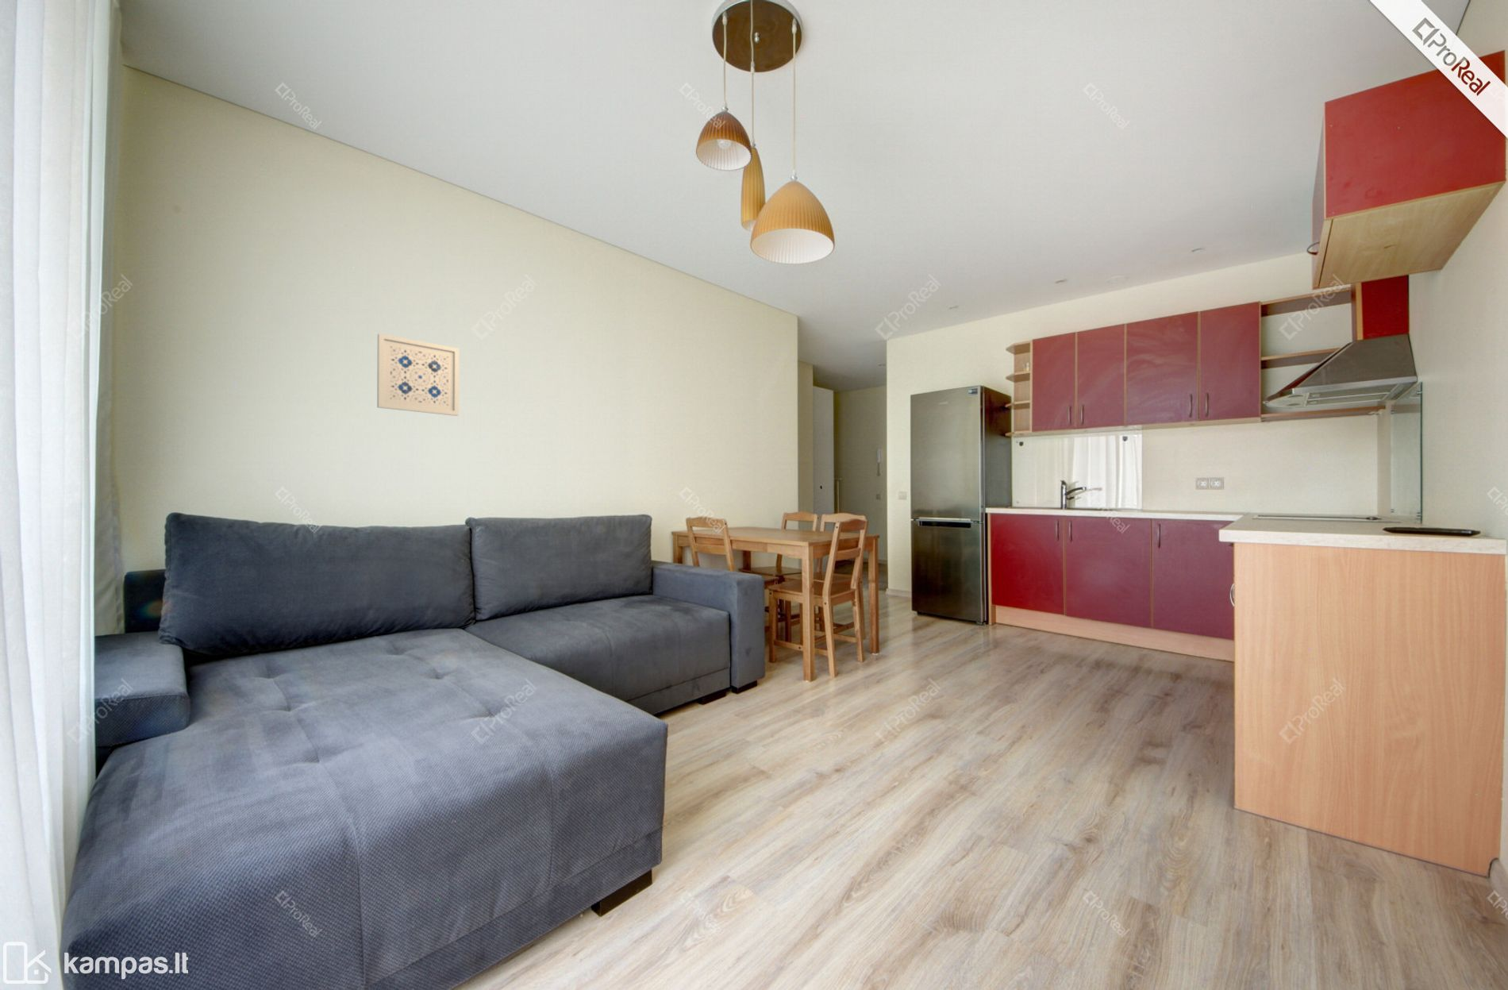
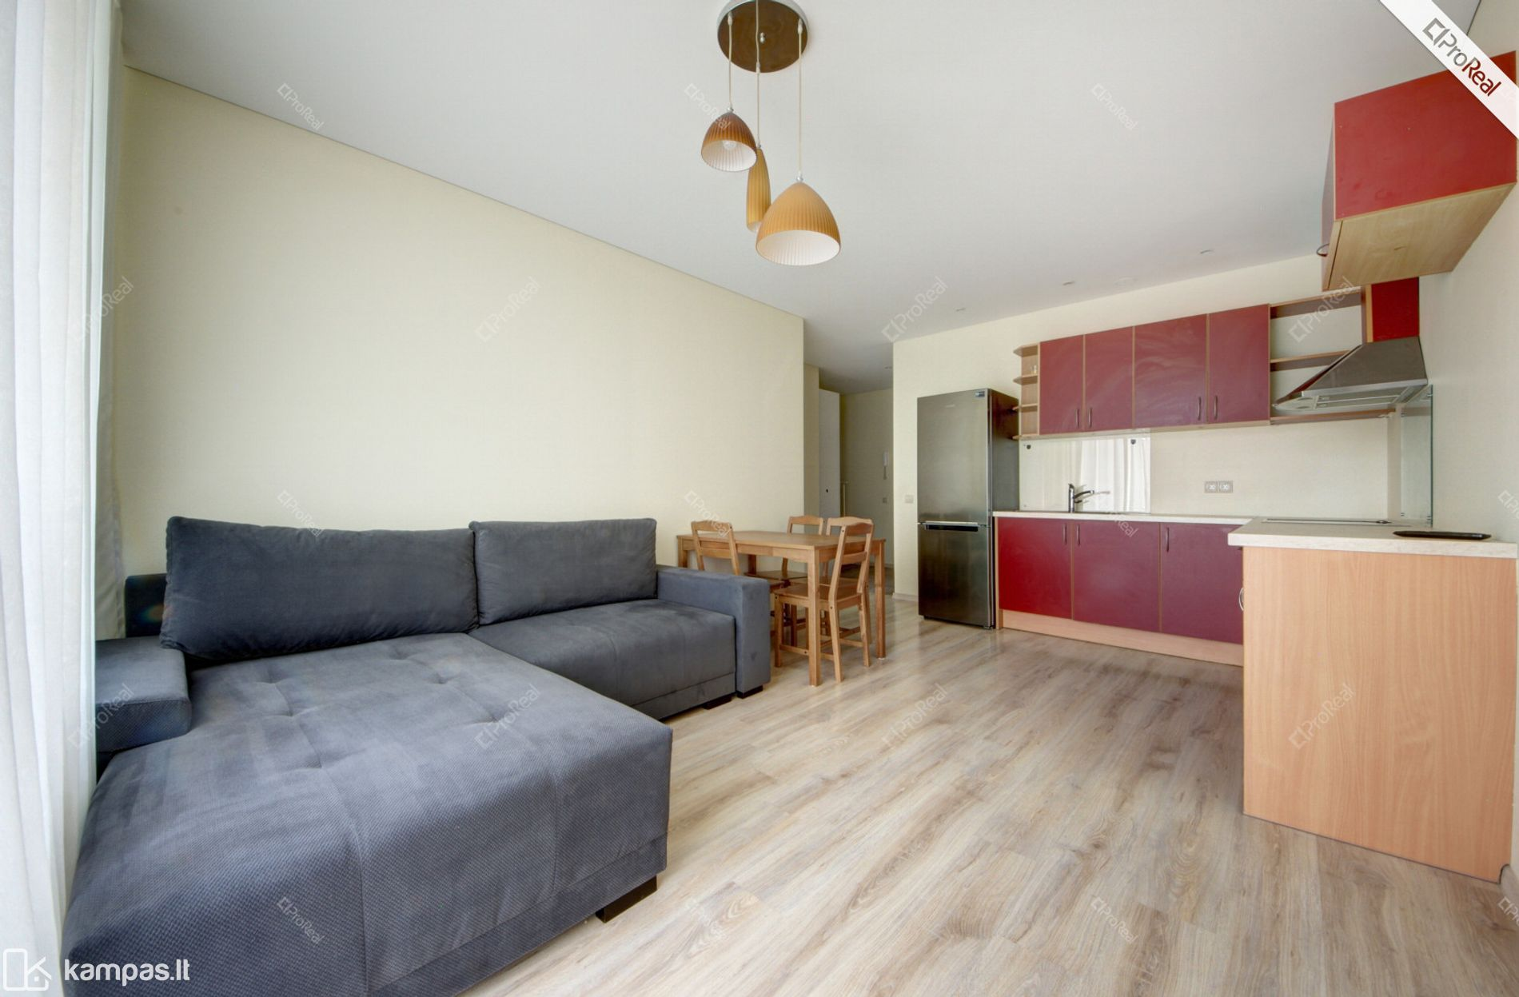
- wall art (420, 377)
